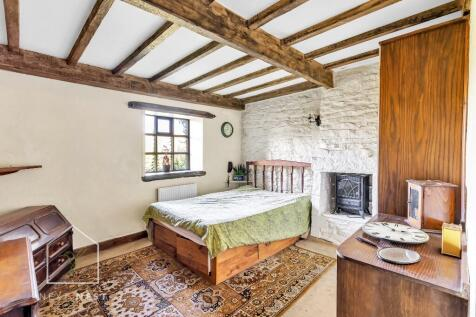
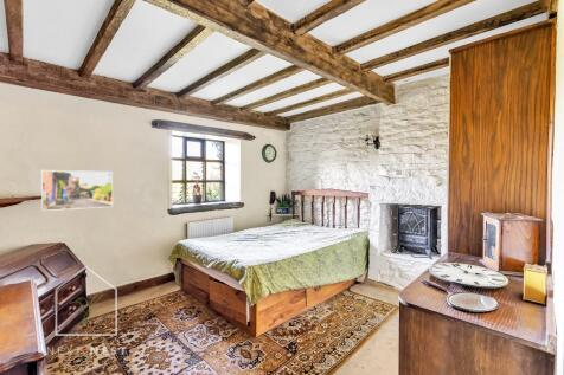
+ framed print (79, 189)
